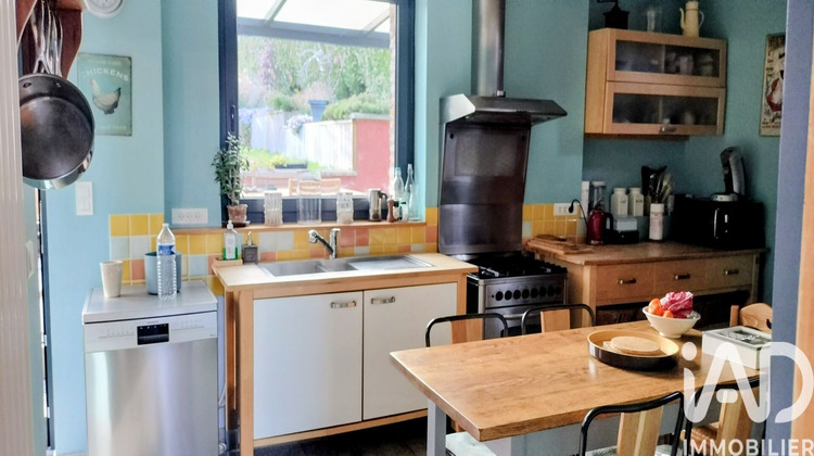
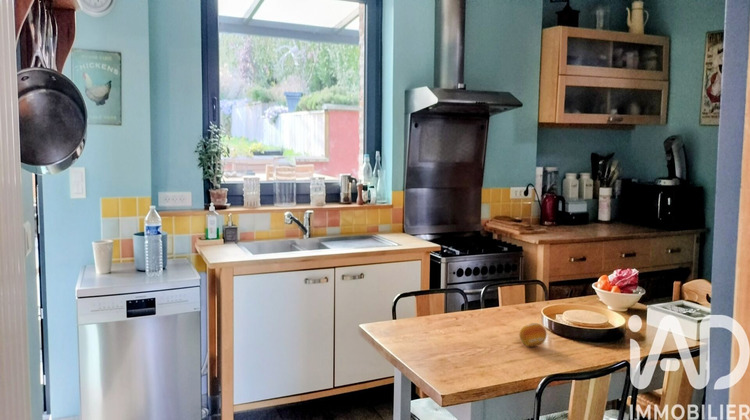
+ fruit (532, 334)
